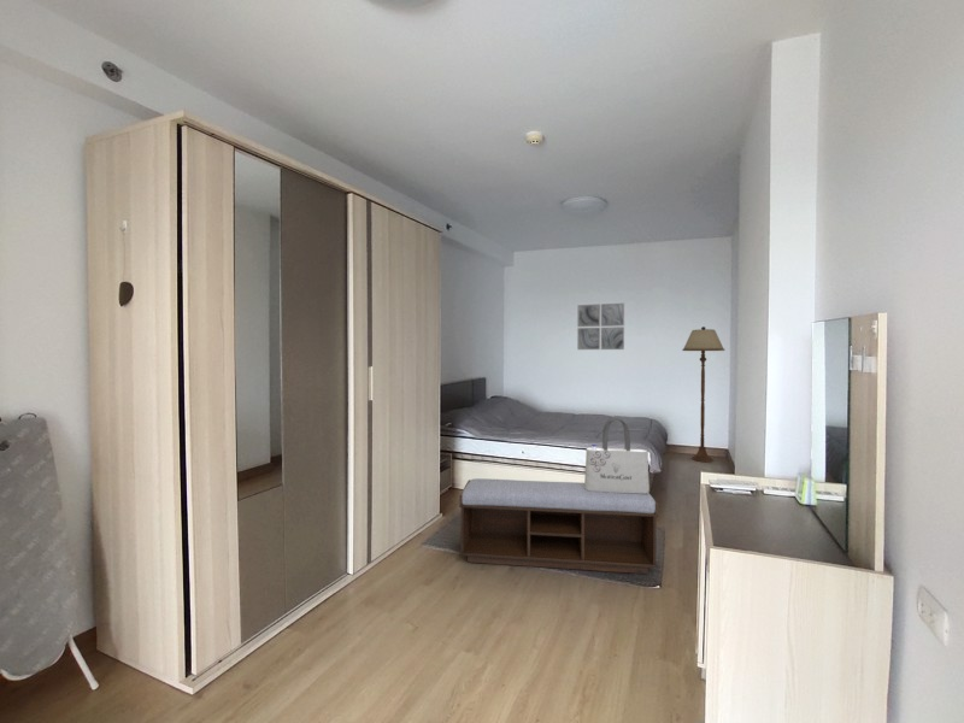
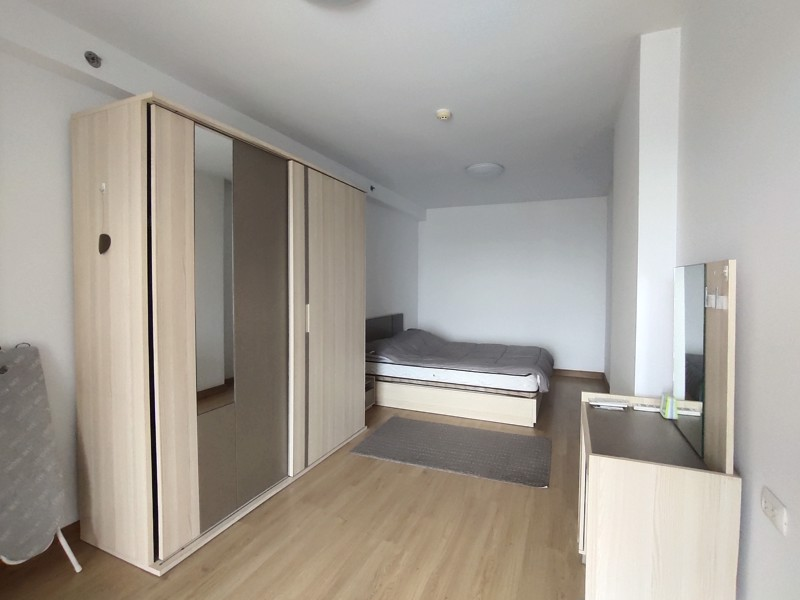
- wall art (599, 325)
- bench (554, 522)
- tote bag (616, 454)
- floor lamp (703, 393)
